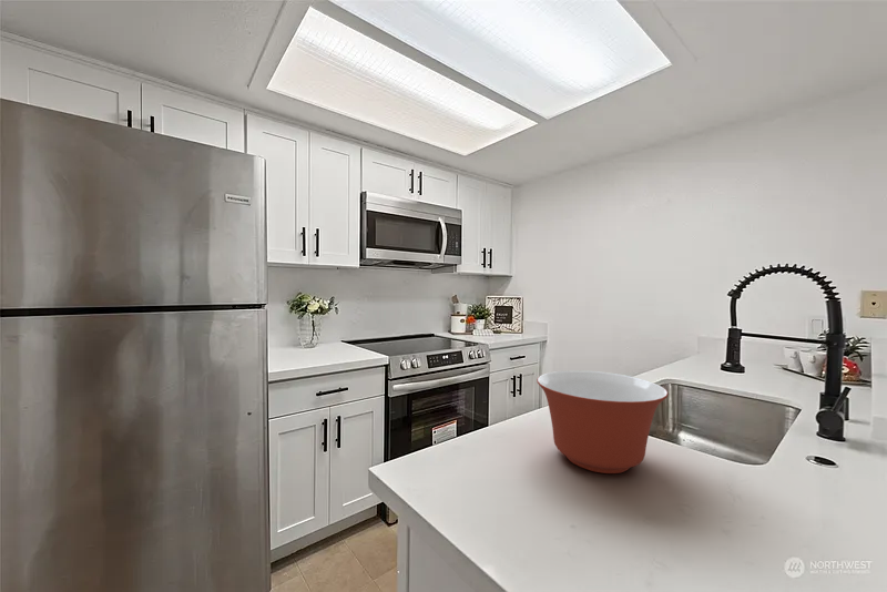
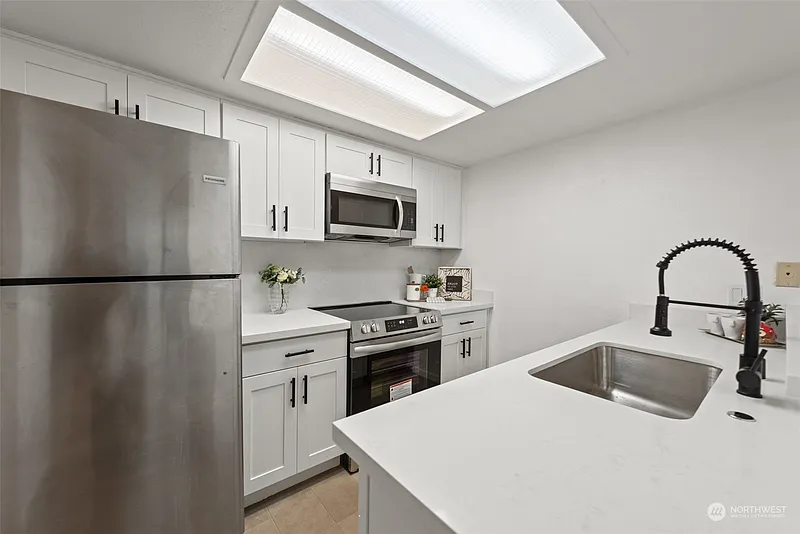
- mixing bowl (598, 420)
